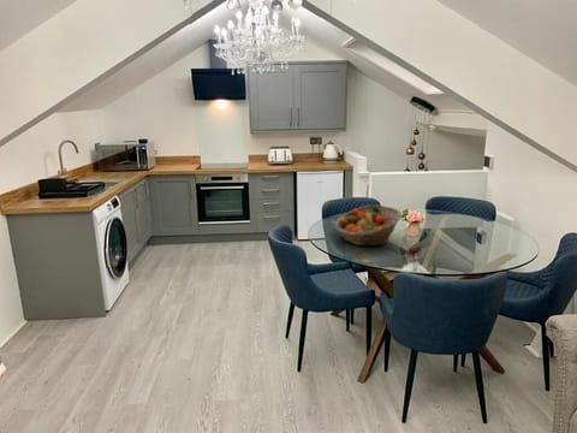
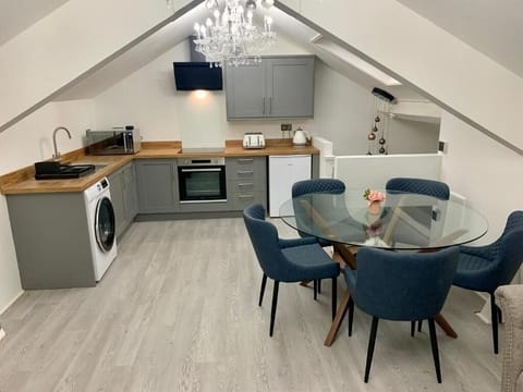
- fruit basket (367, 224)
